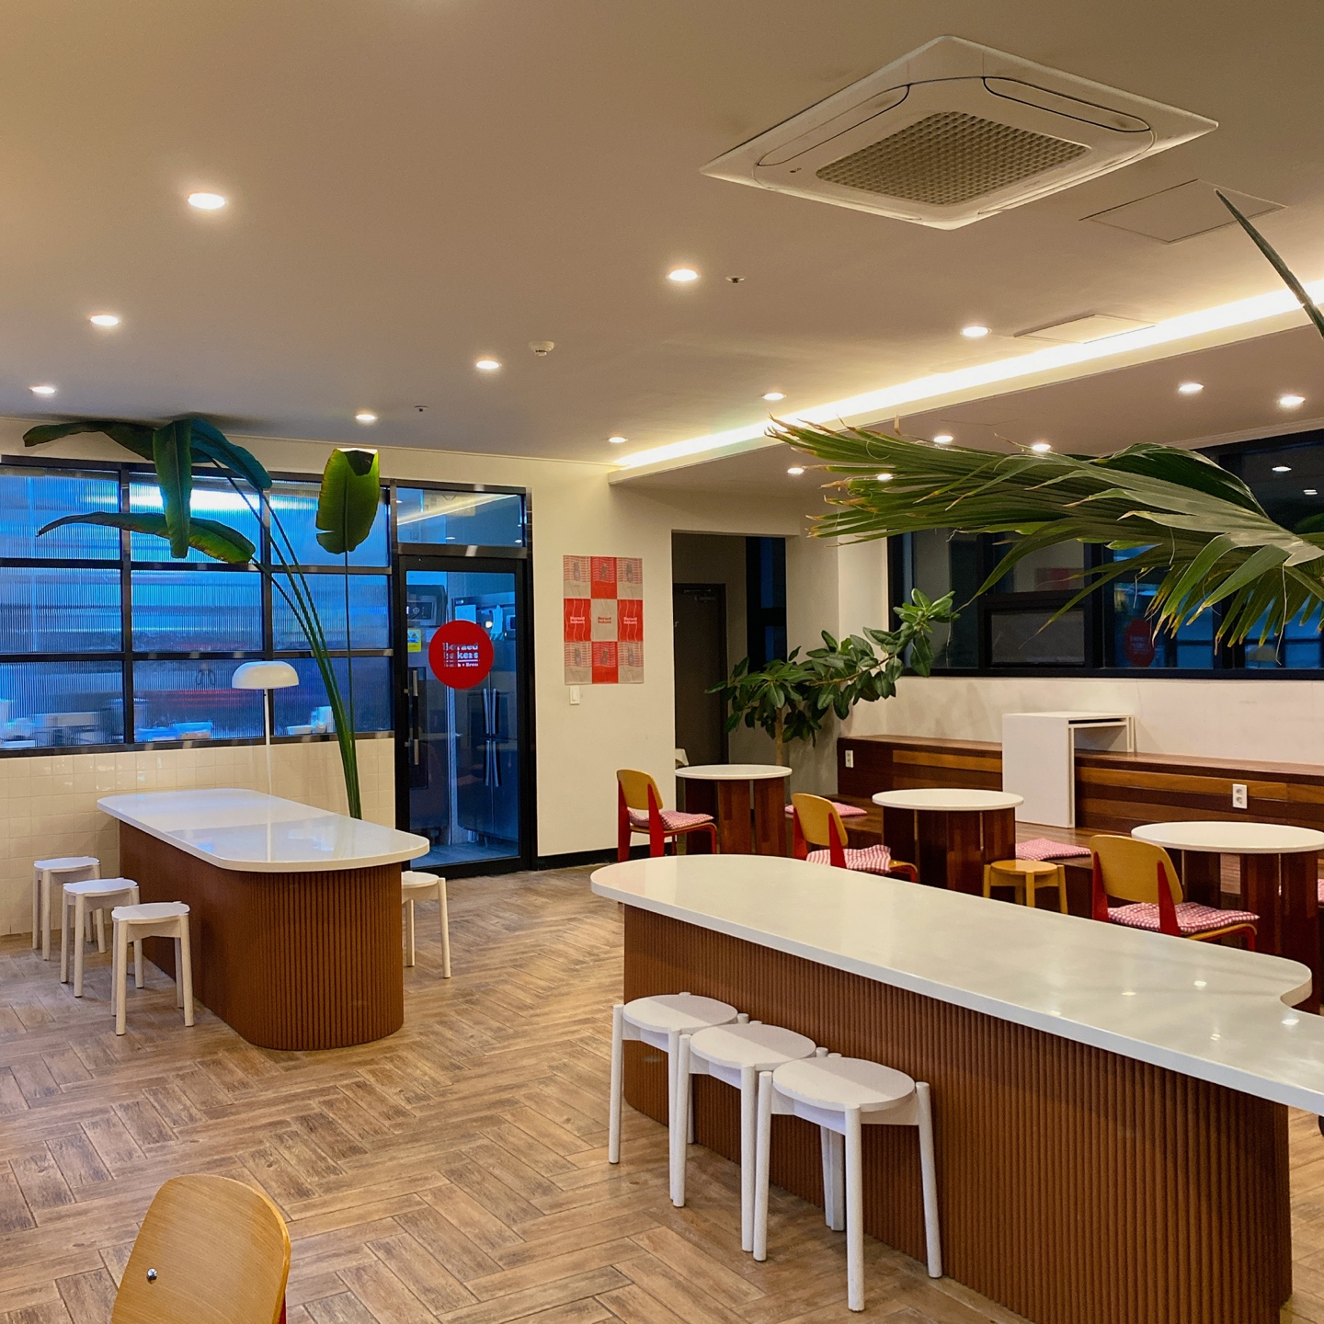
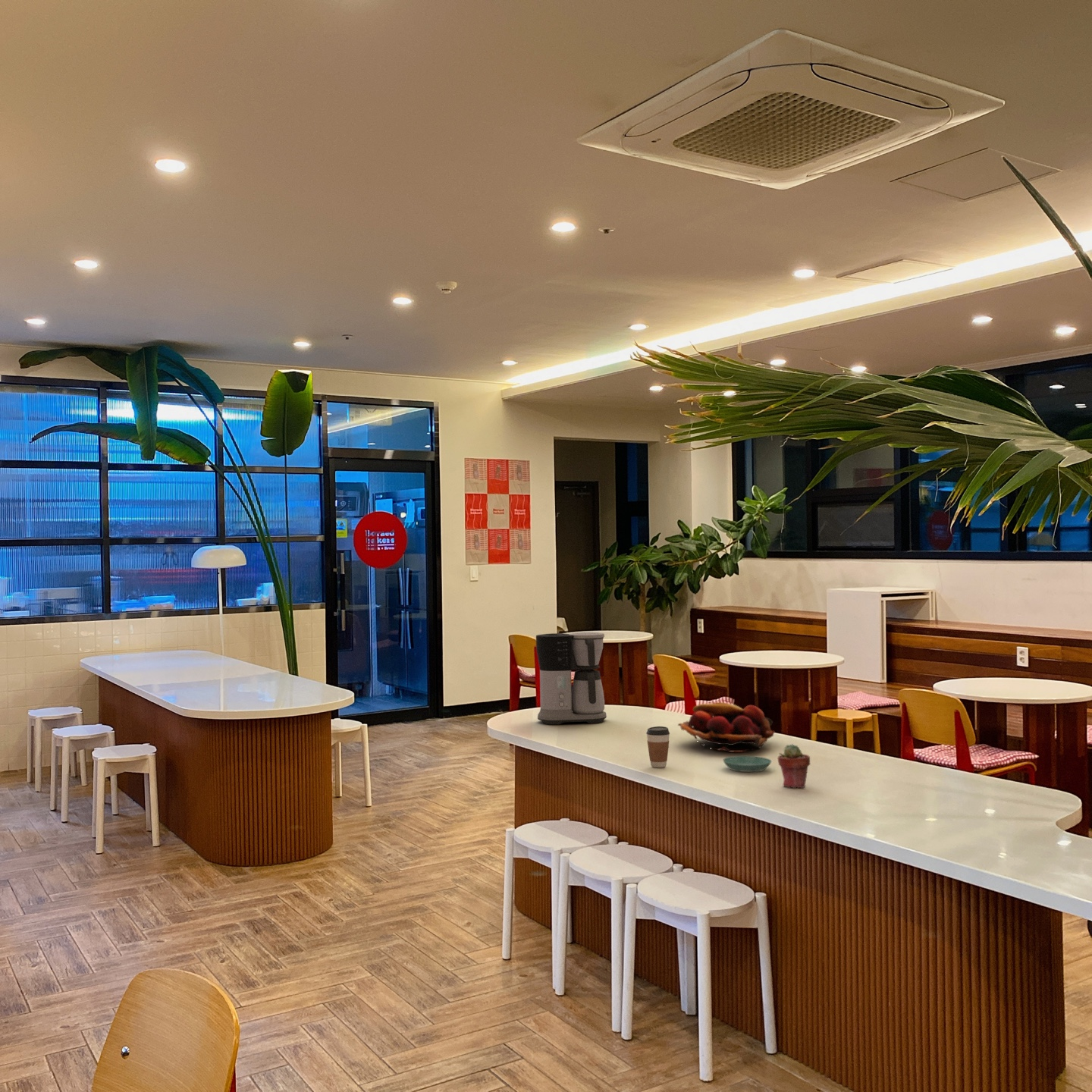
+ coffee maker (570, 677)
+ coffee cup (658, 747)
+ fruit basket (727, 724)
+ potted succulent (793, 764)
+ saucer (747, 764)
